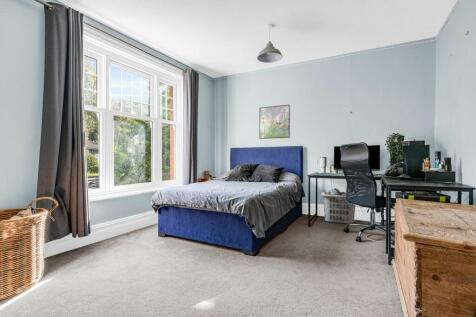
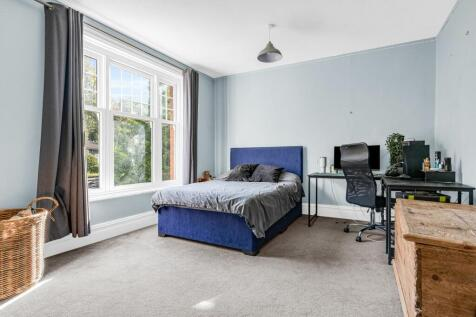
- clothes hamper (339, 204)
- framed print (274, 122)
